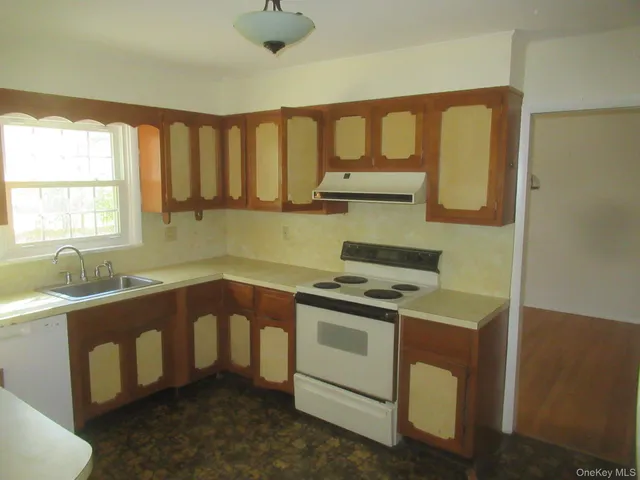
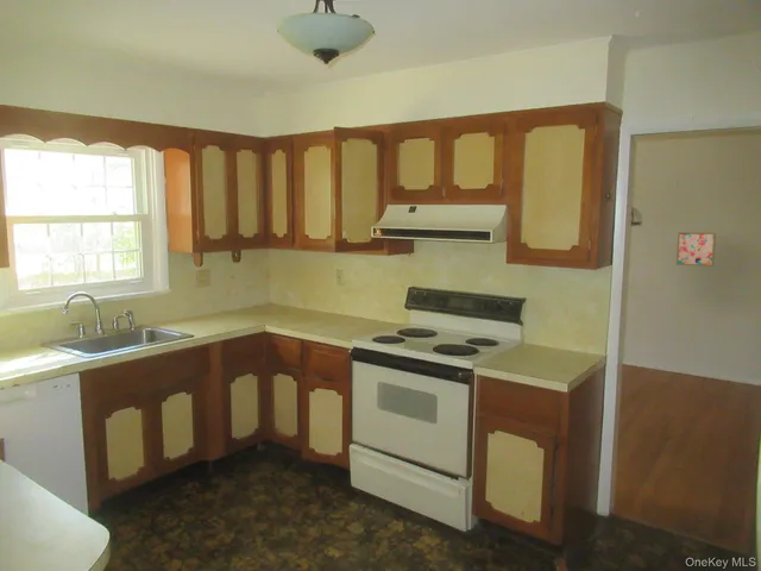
+ wall art (696, 249)
